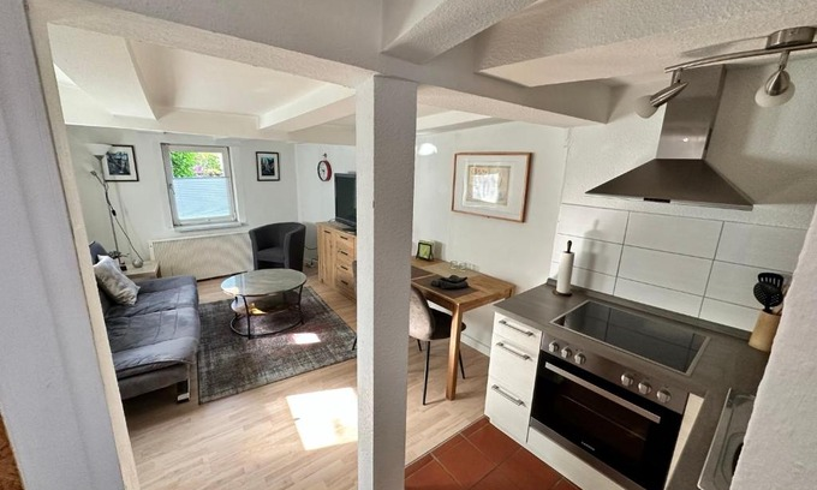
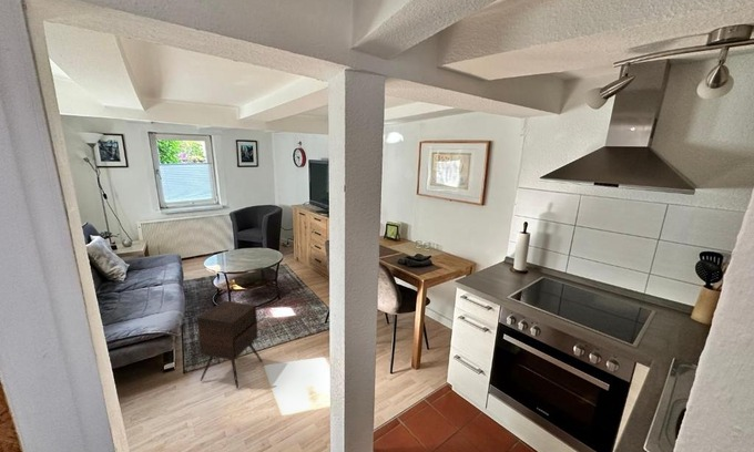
+ side table (231, 341)
